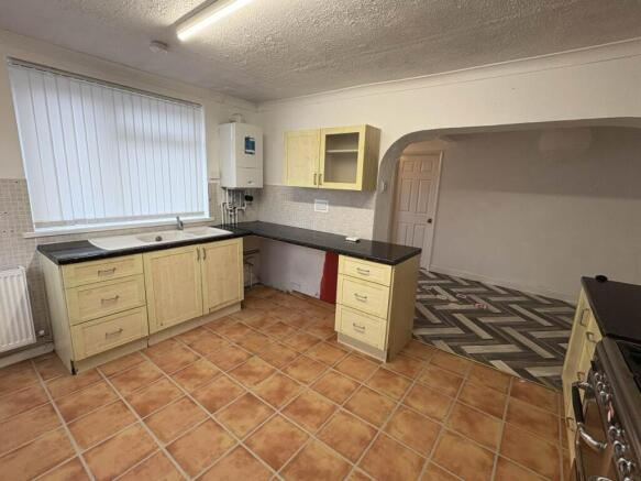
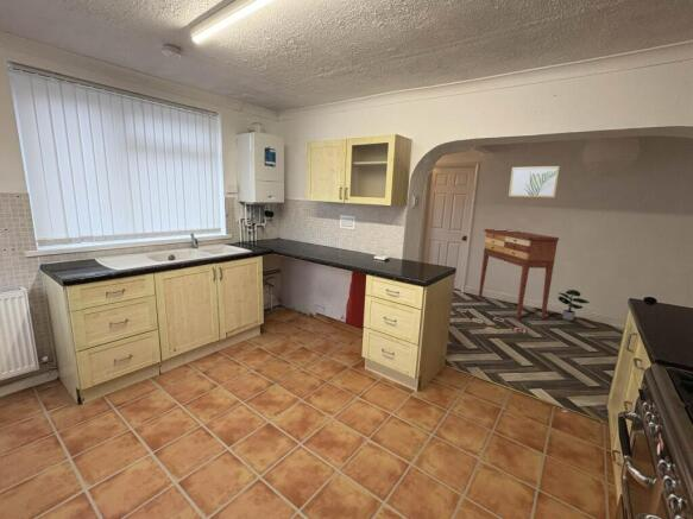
+ wall art (533, 182)
+ potted plant (572, 305)
+ console table (515, 264)
